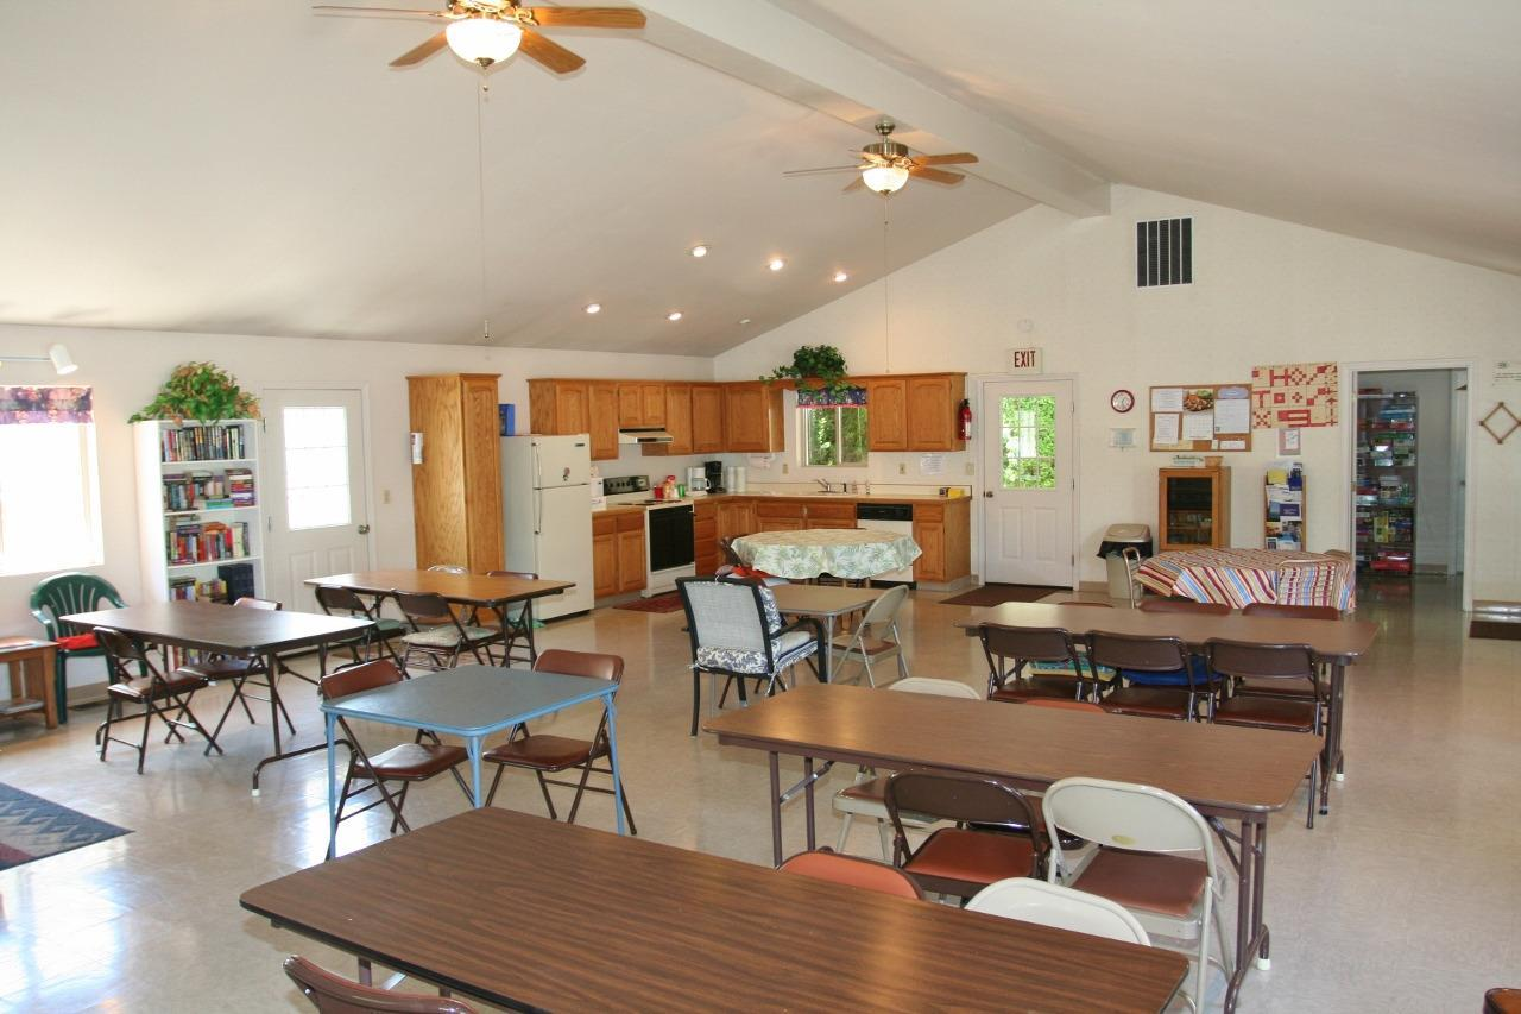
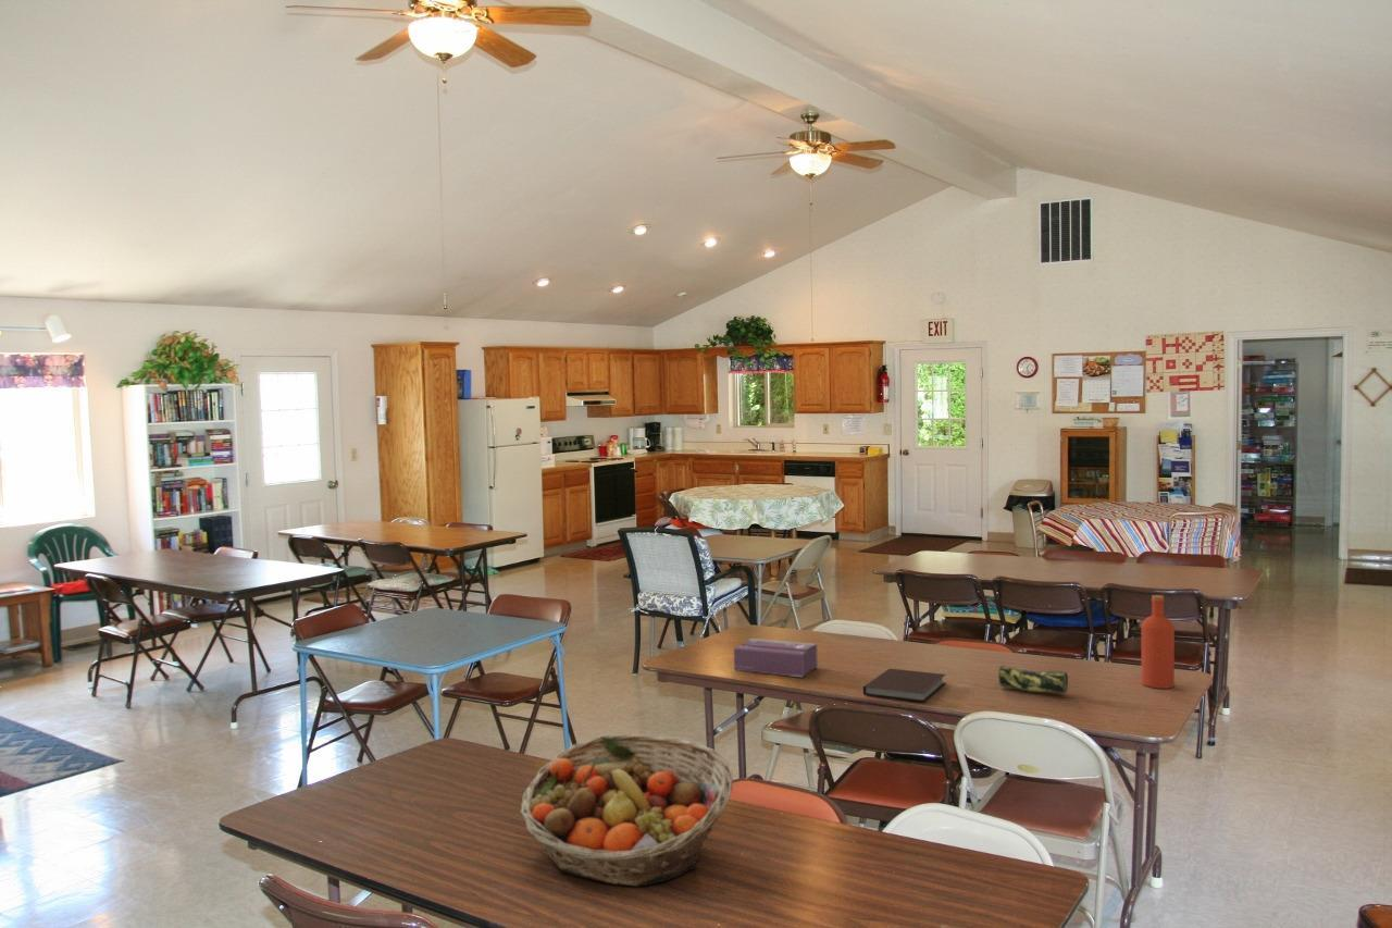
+ notebook (905, 684)
+ pencil case (1031, 679)
+ bottle (1157, 640)
+ fruit basket (626, 806)
+ tissue box (775, 656)
